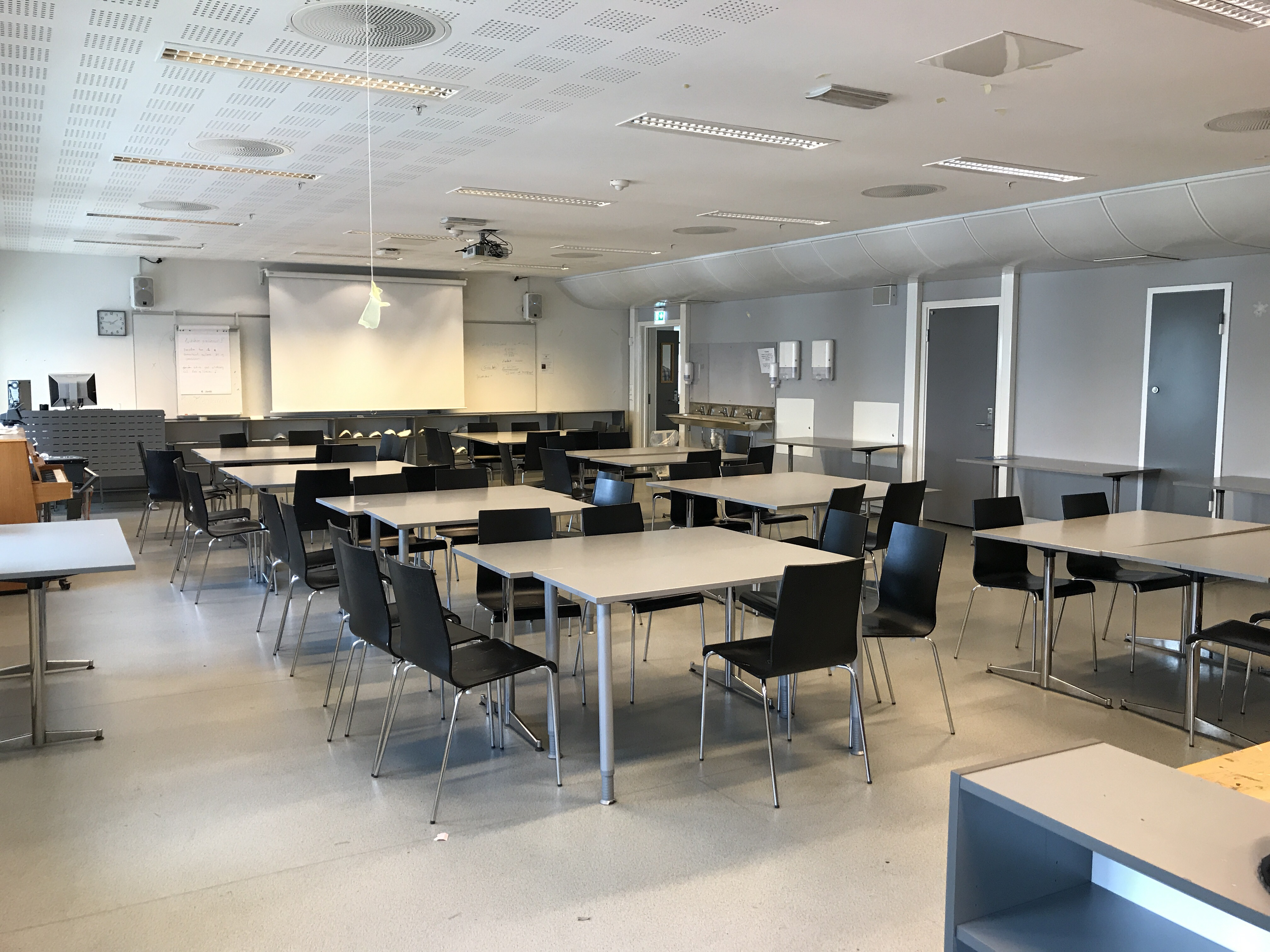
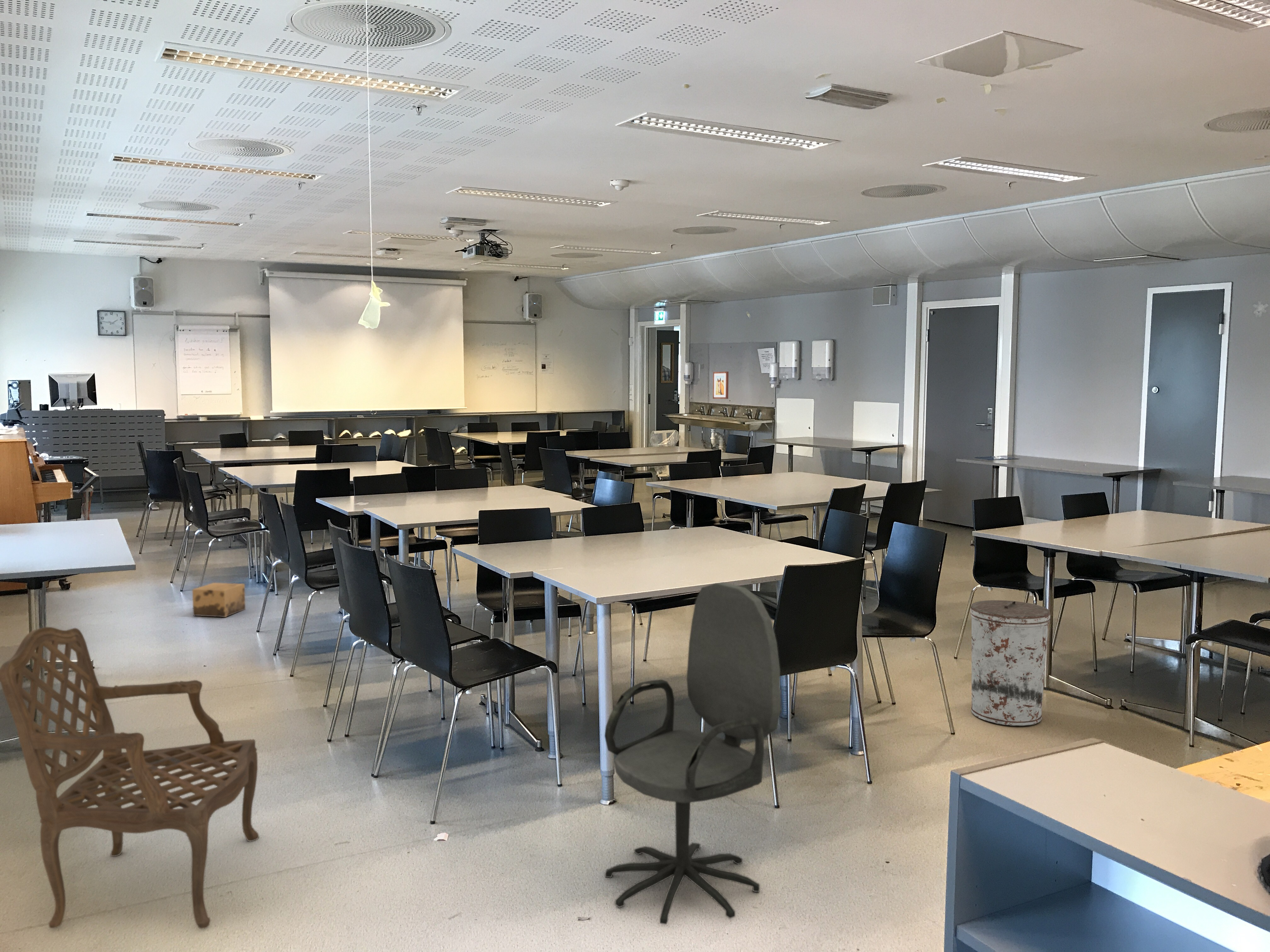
+ trash can (1008, 659)
+ cardboard box (219, 599)
+ armchair (142, 757)
+ wall art (720, 385)
+ office chair (690, 737)
